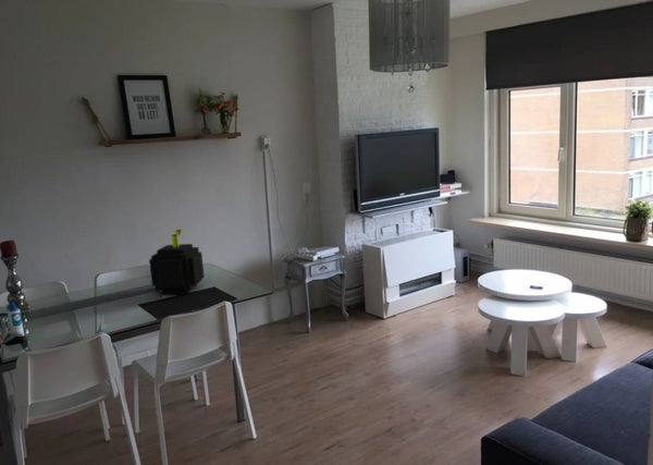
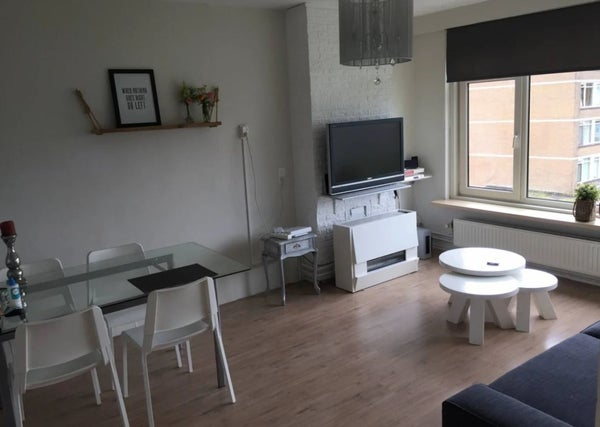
- plant pot (176, 259)
